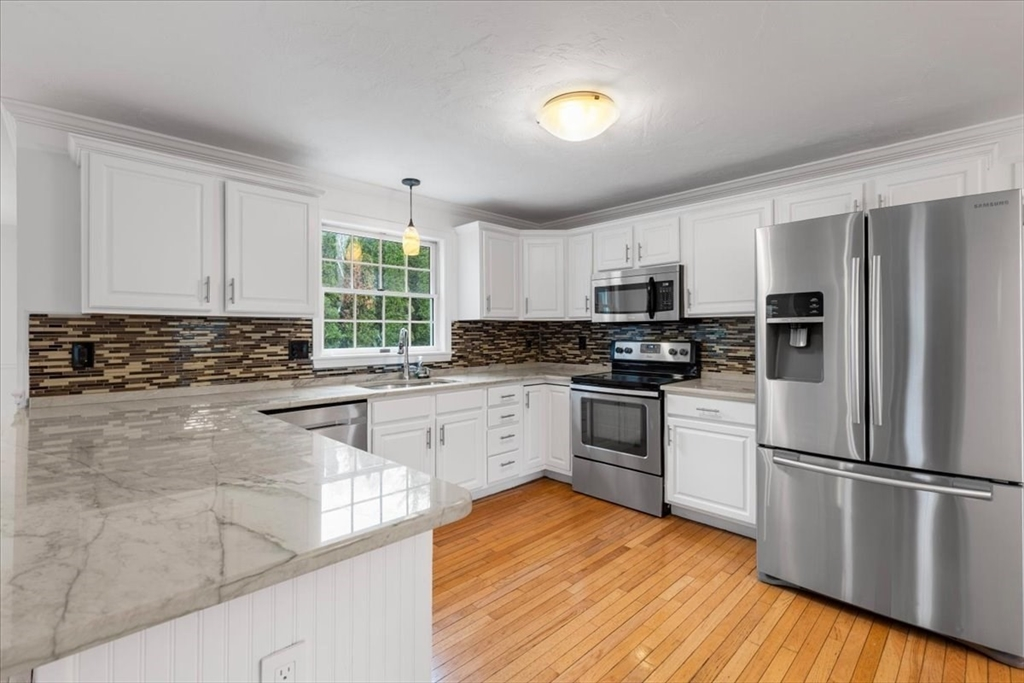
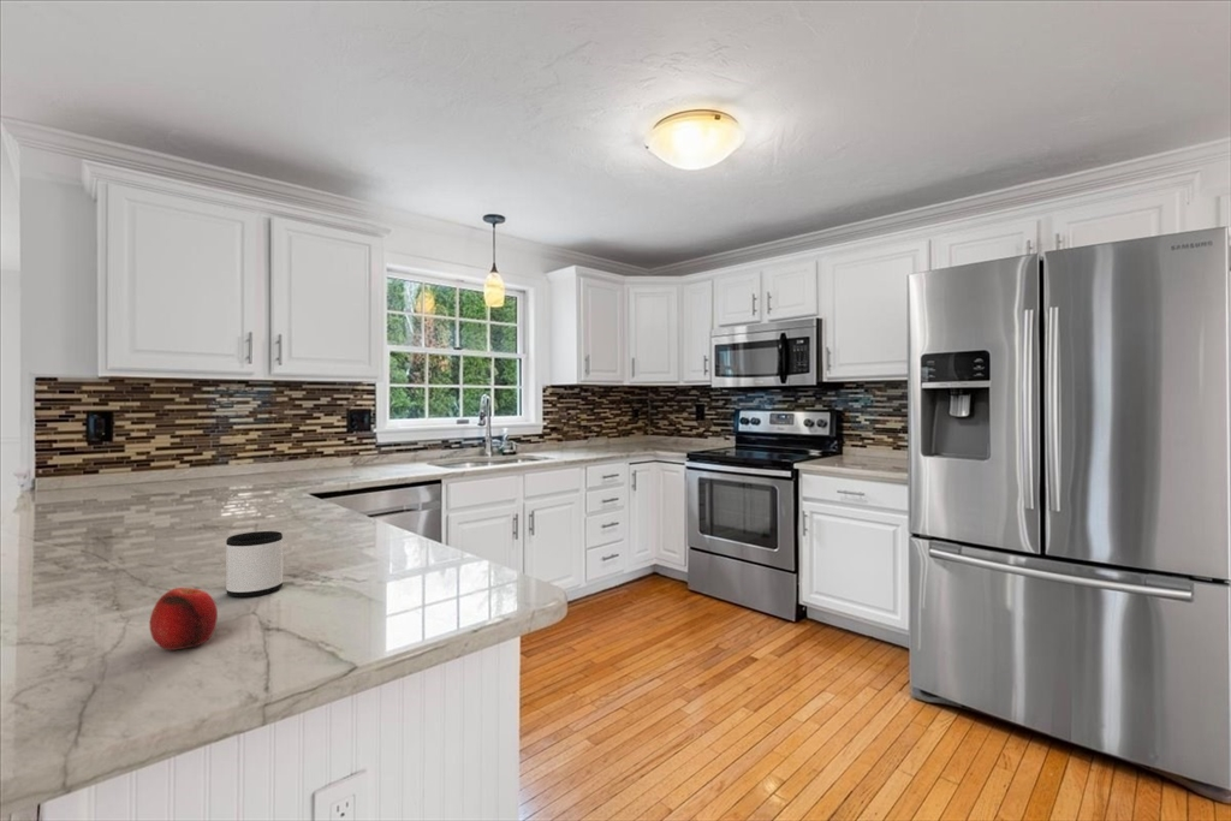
+ mug (251, 560)
+ fruit (184, 617)
